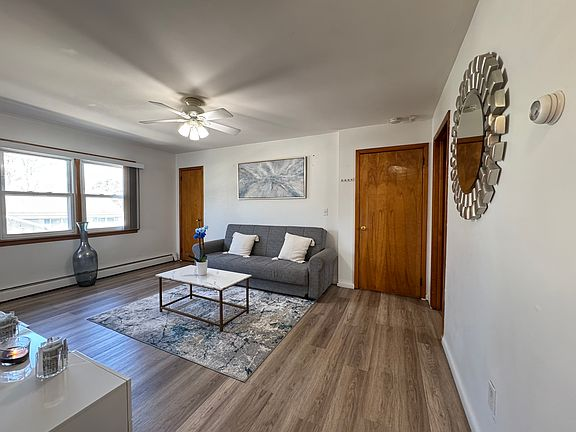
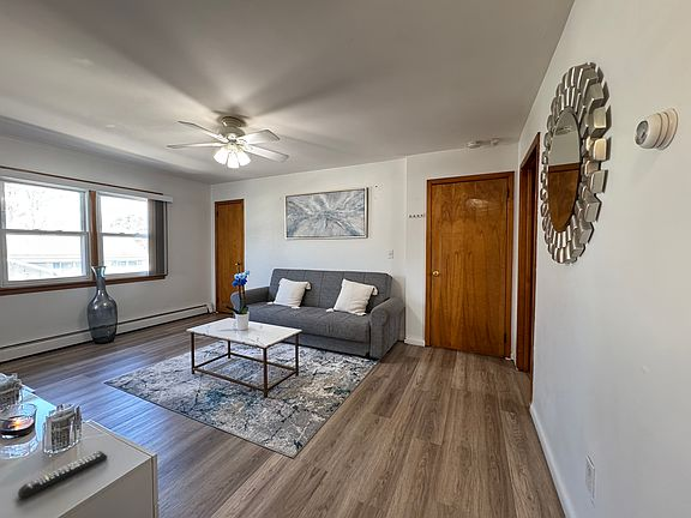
+ remote control (66, 471)
